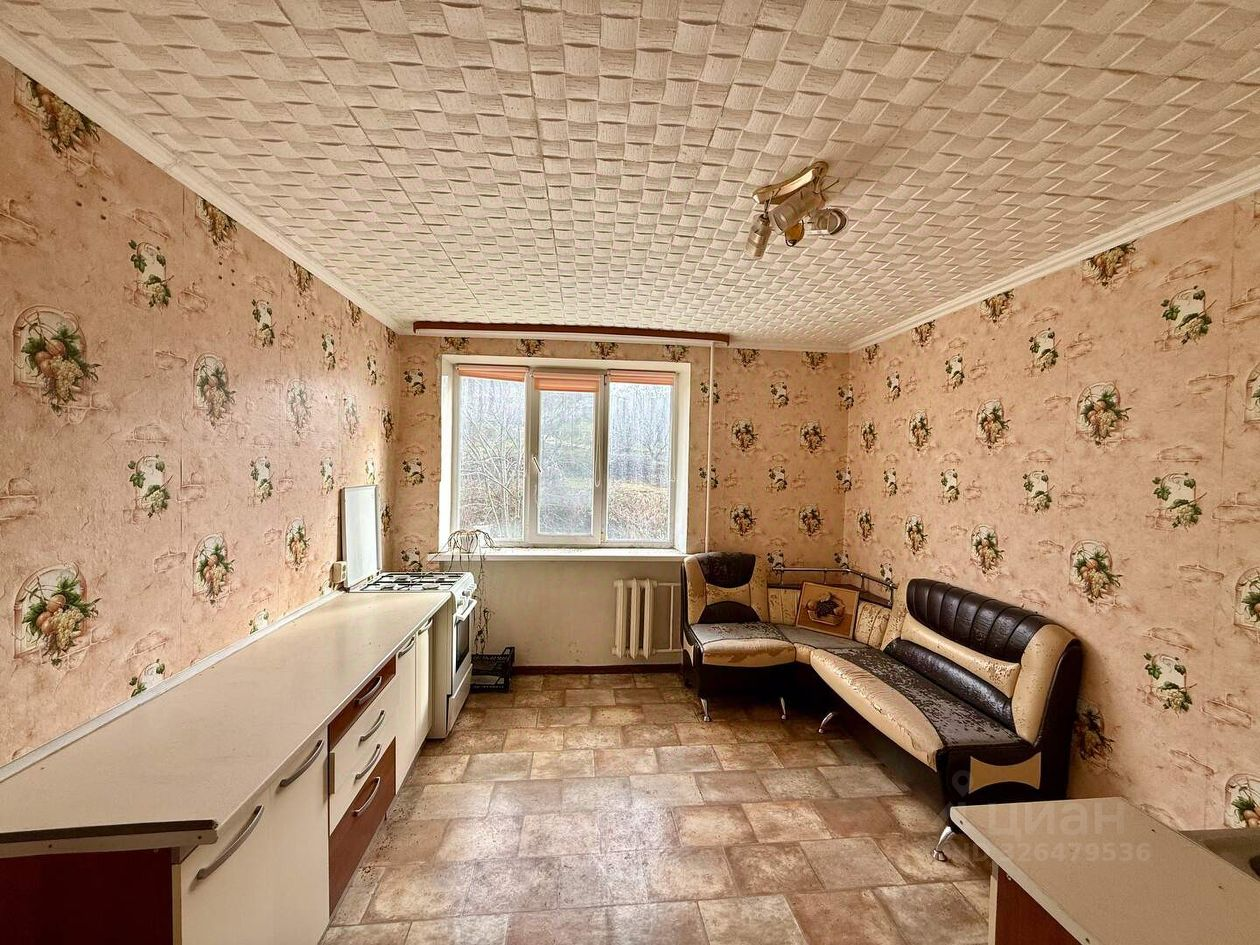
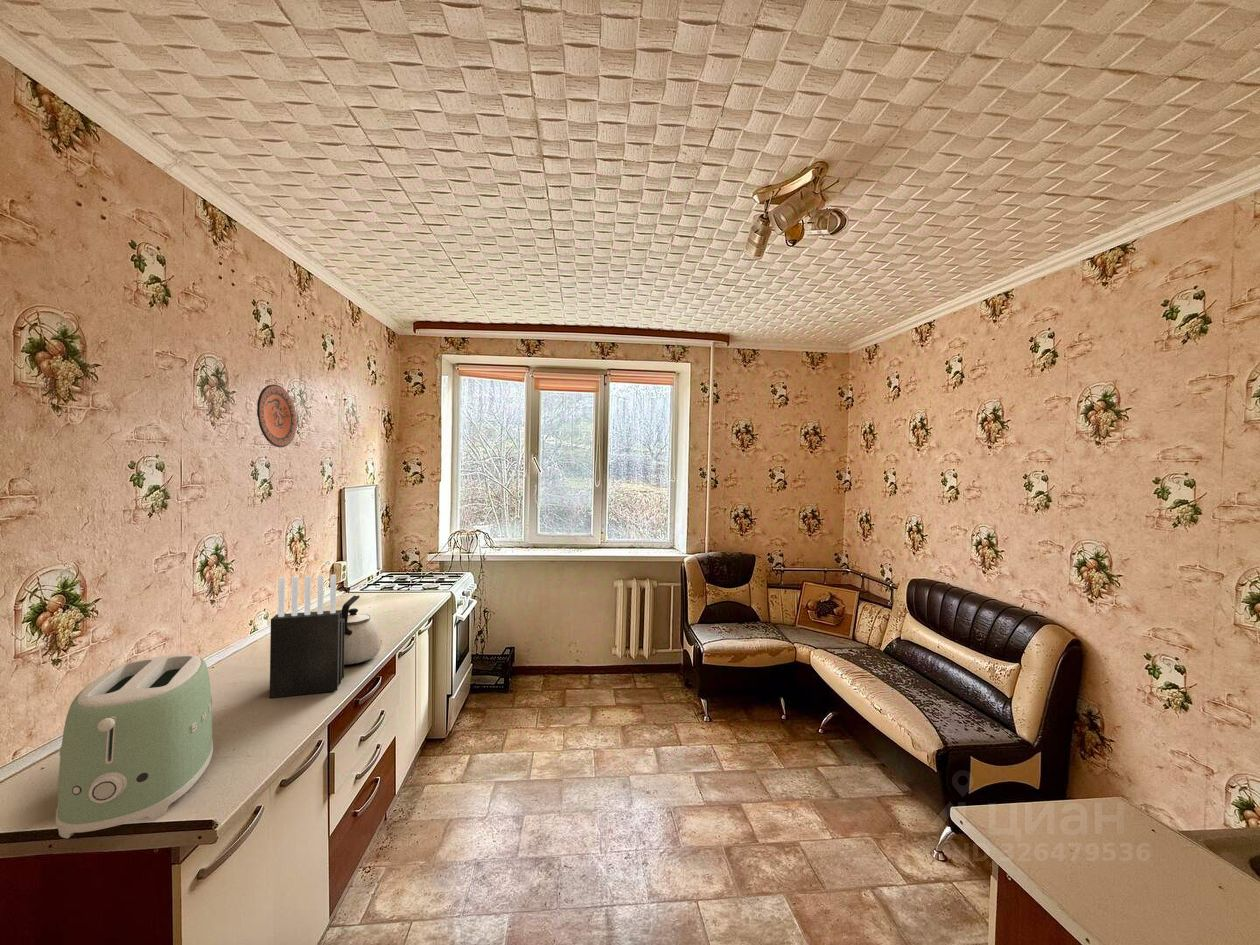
+ decorative plate (276, 416)
+ kettle (352, 627)
+ knife block (310, 629)
+ toaster (144, 727)
